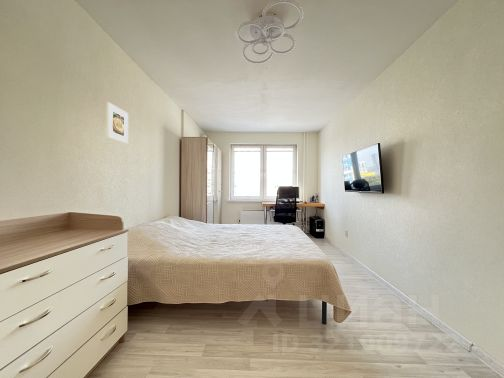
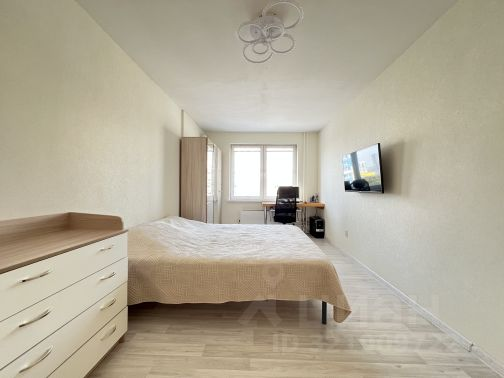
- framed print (118, 124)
